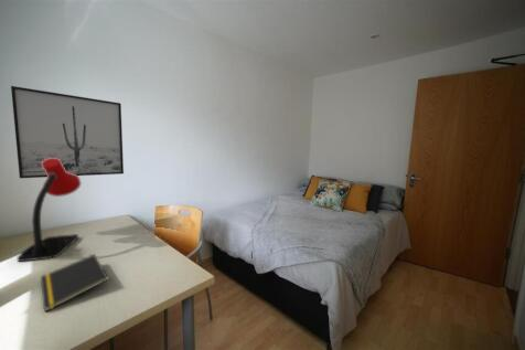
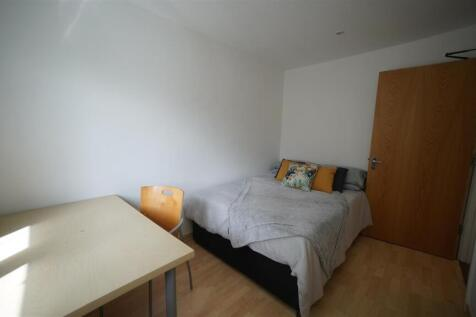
- notepad (74, 277)
- desk lamp (54, 195)
- wall art (75, 136)
